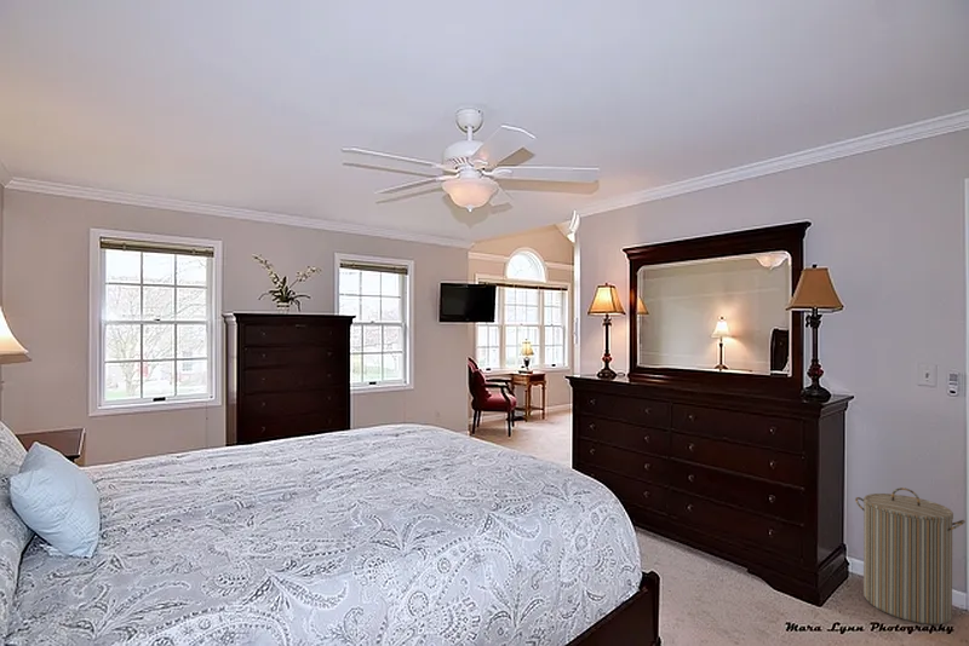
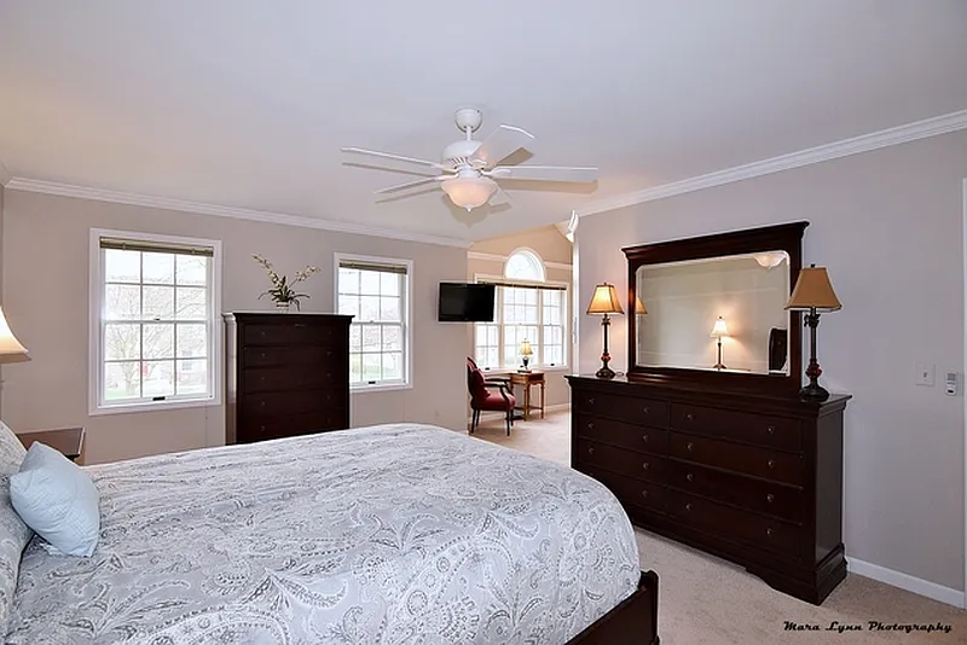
- laundry hamper (906, 547)
